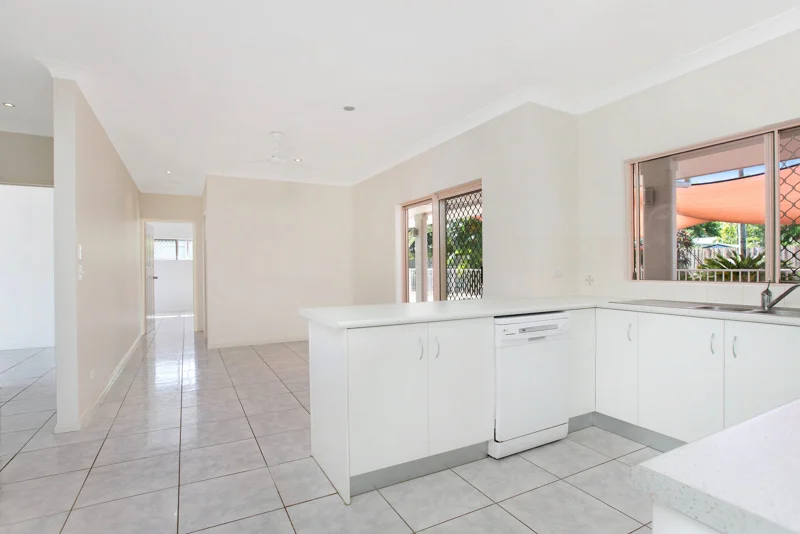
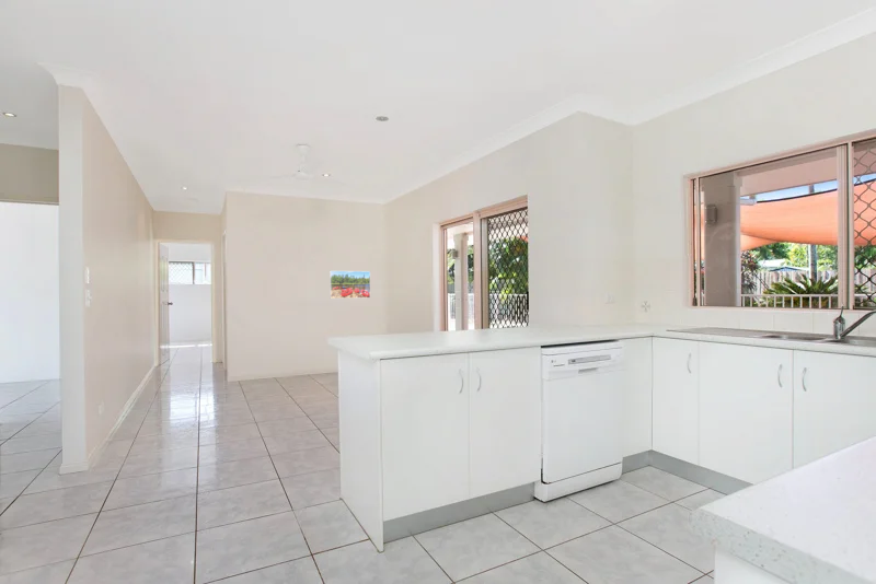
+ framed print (350, 284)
